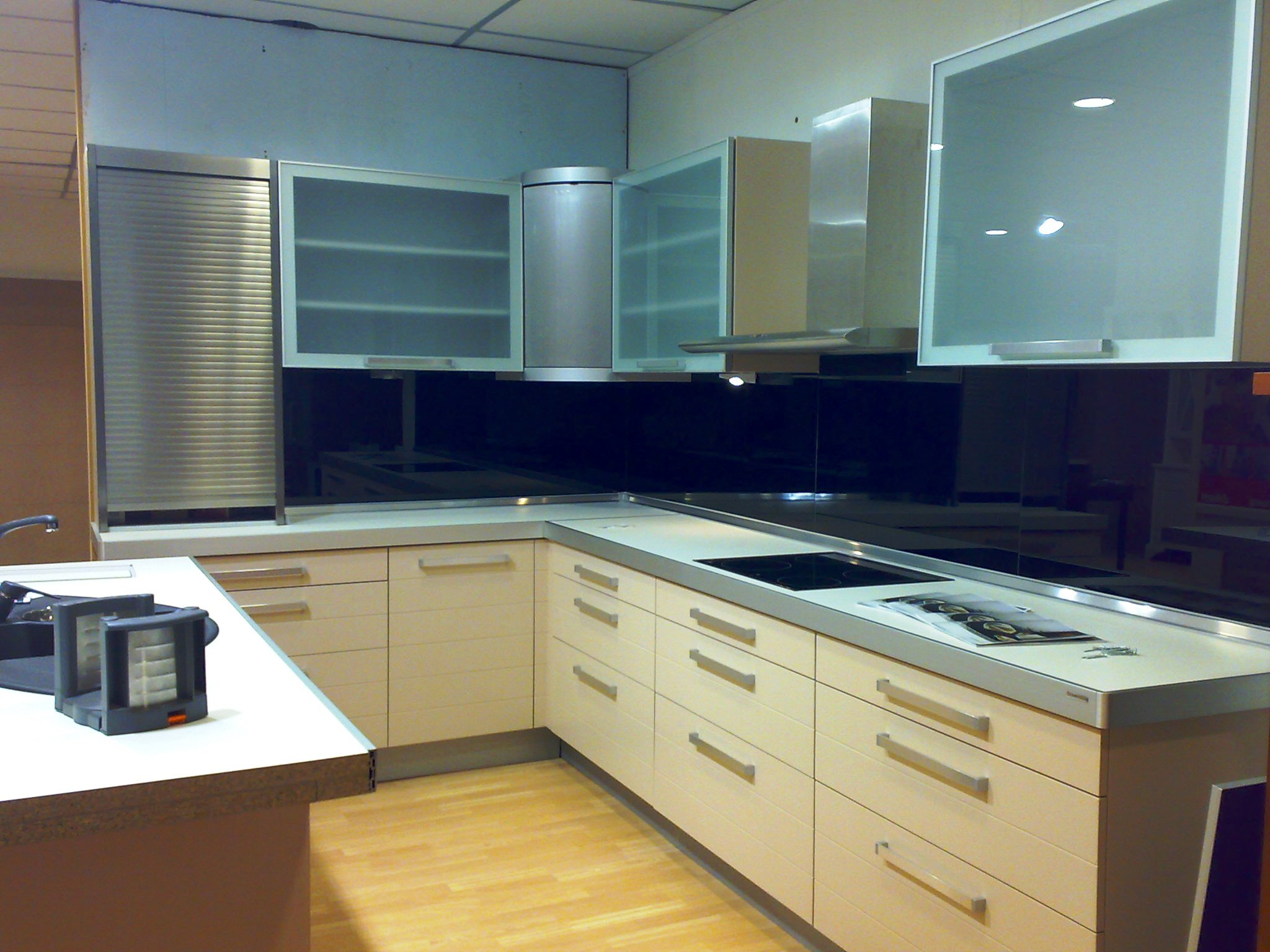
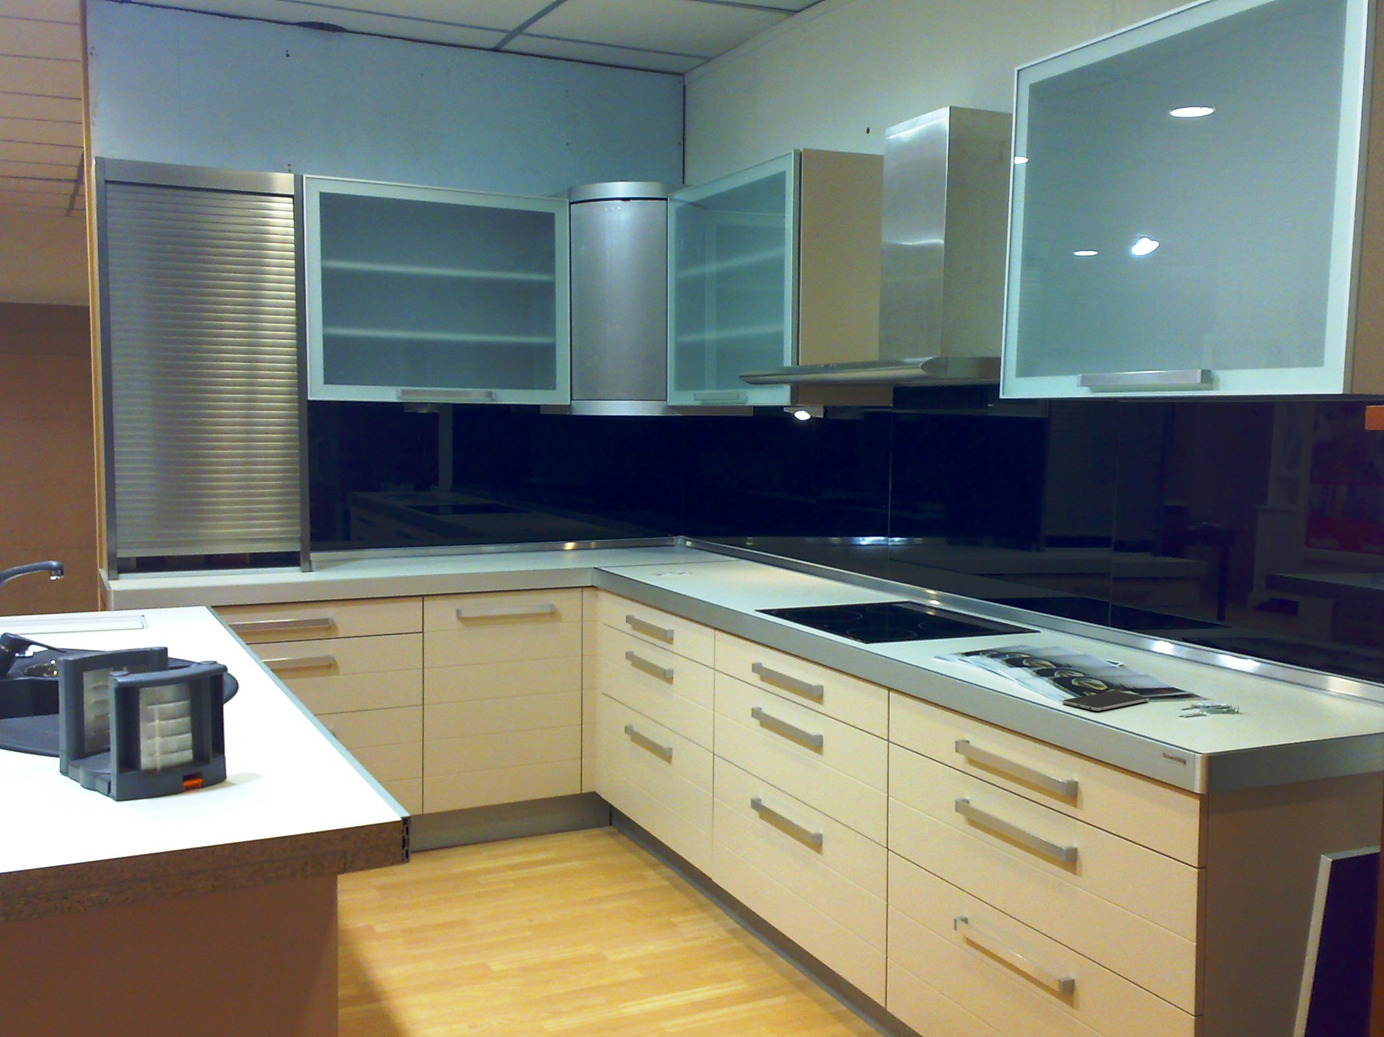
+ smartphone (1106, 700)
